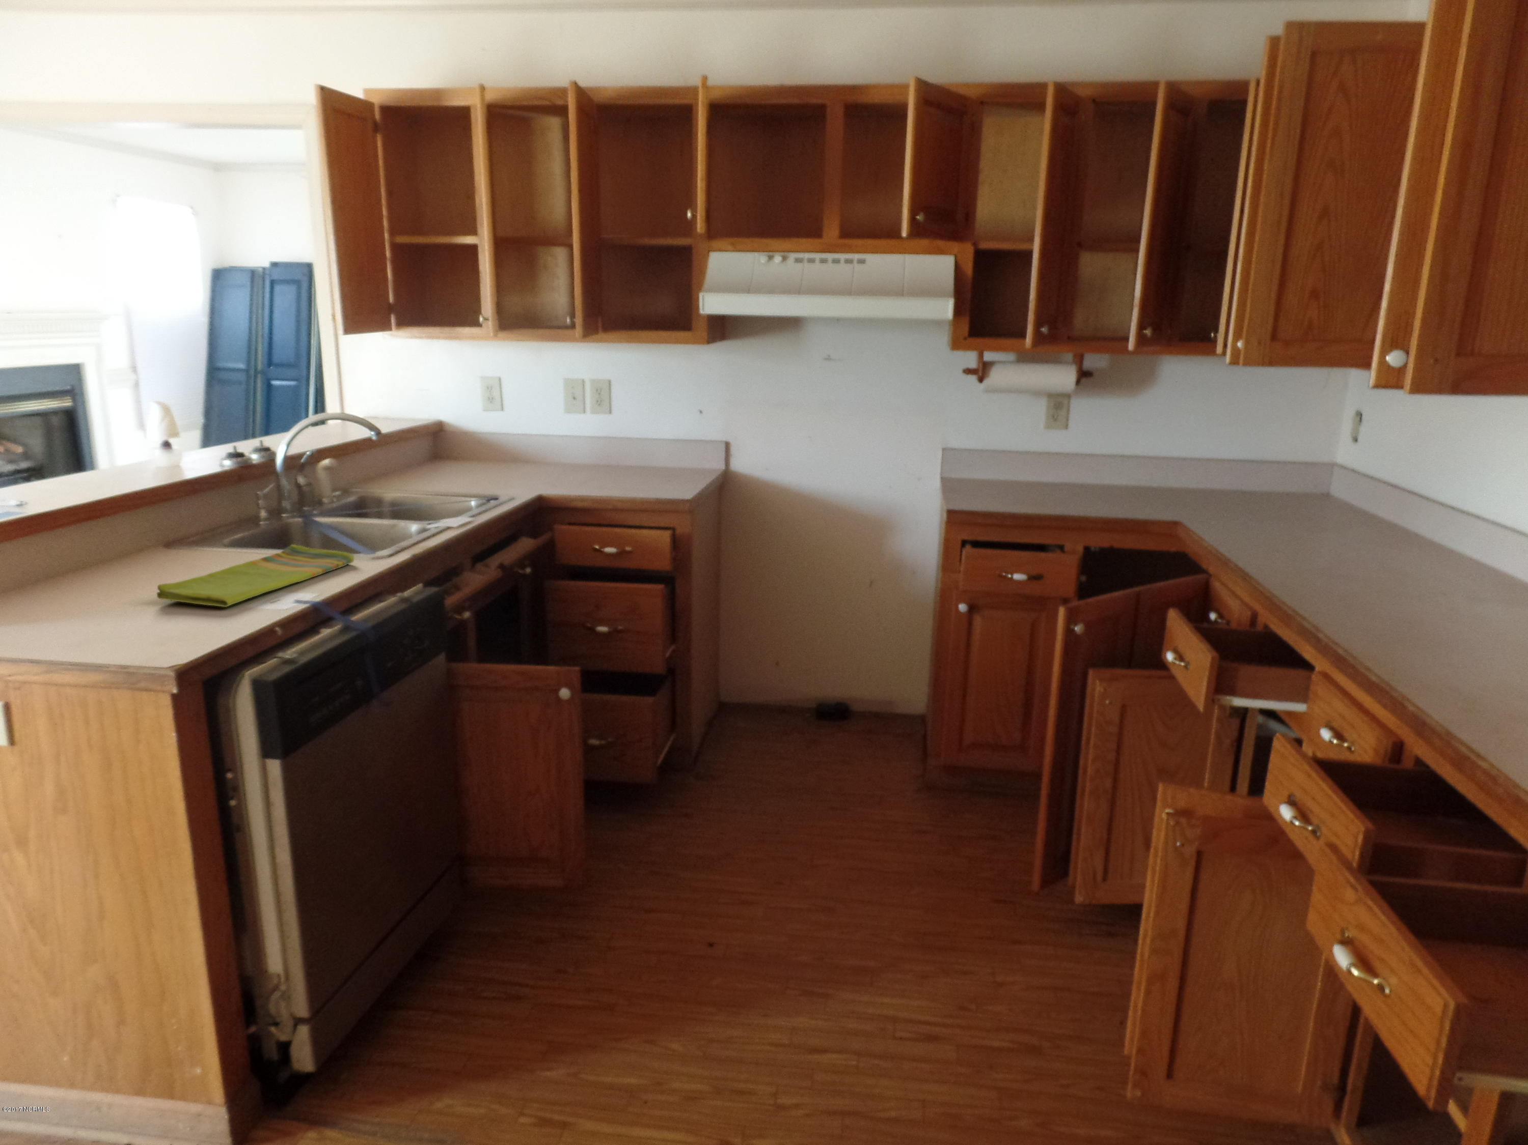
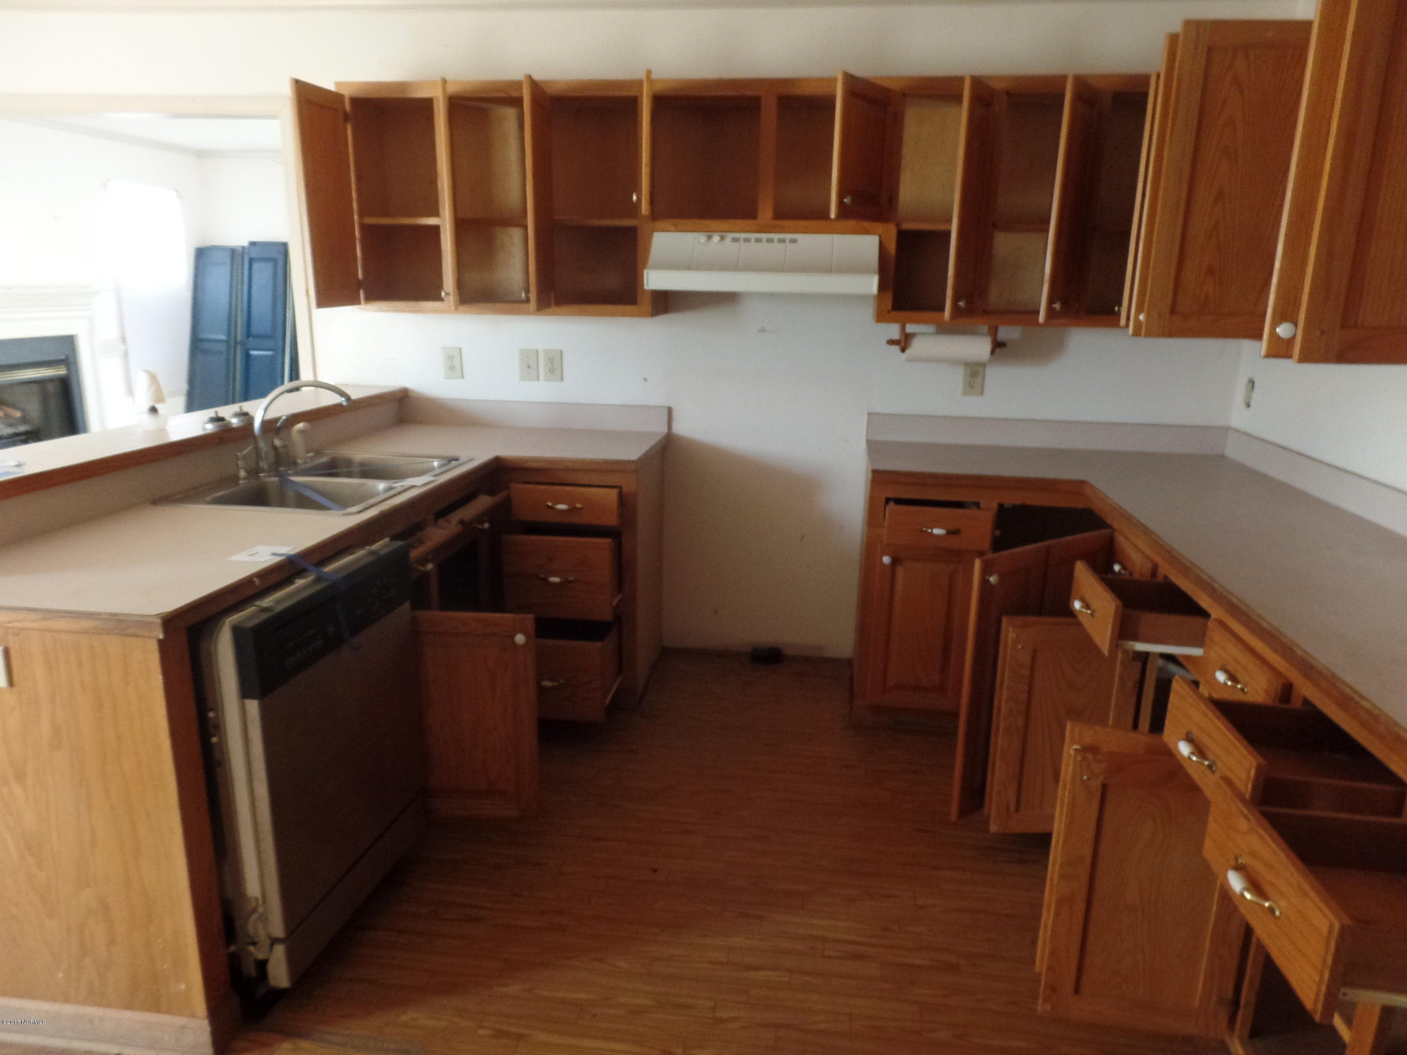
- dish towel (262, 572)
